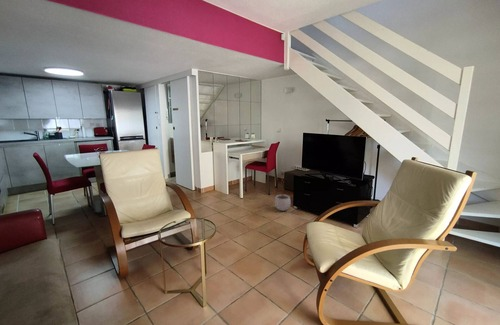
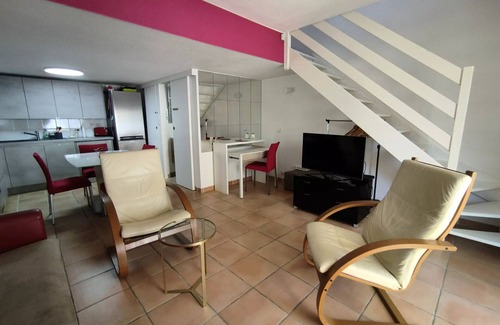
- plant pot (282, 200)
